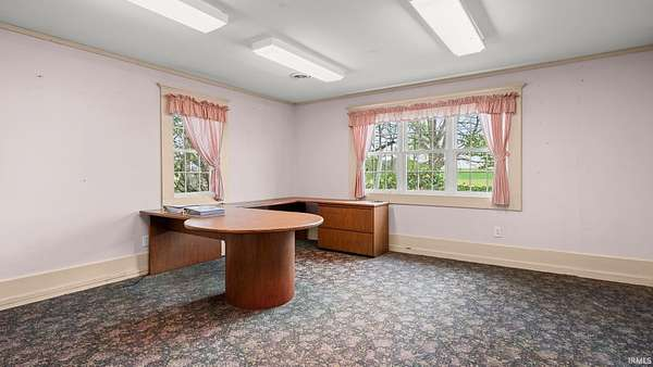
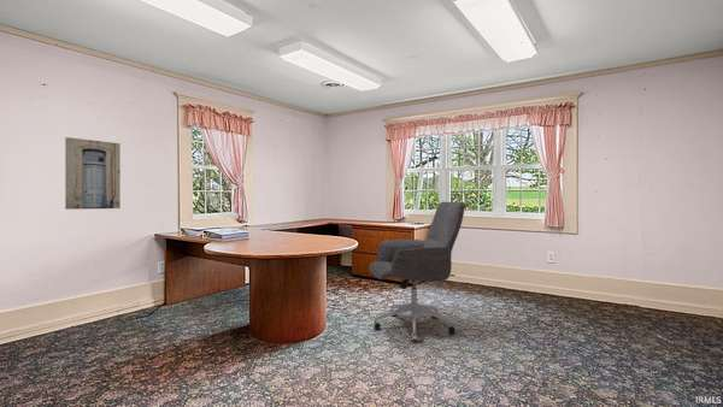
+ wall art (94, 175)
+ office chair (416, 264)
